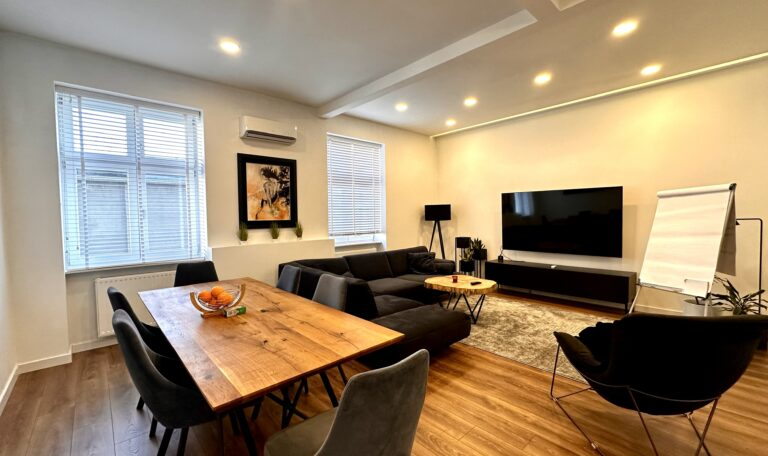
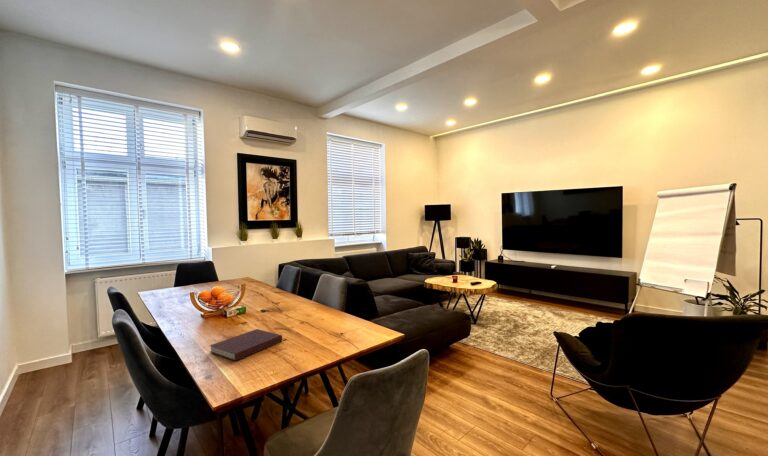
+ notebook (247, 343)
